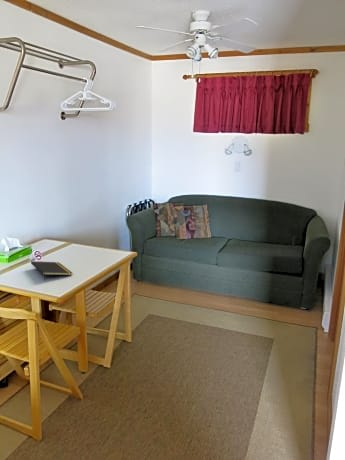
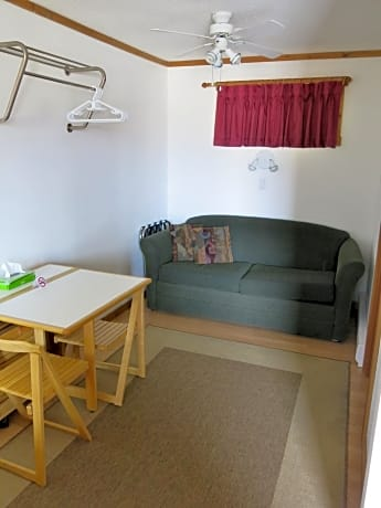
- notepad (51, 268)
